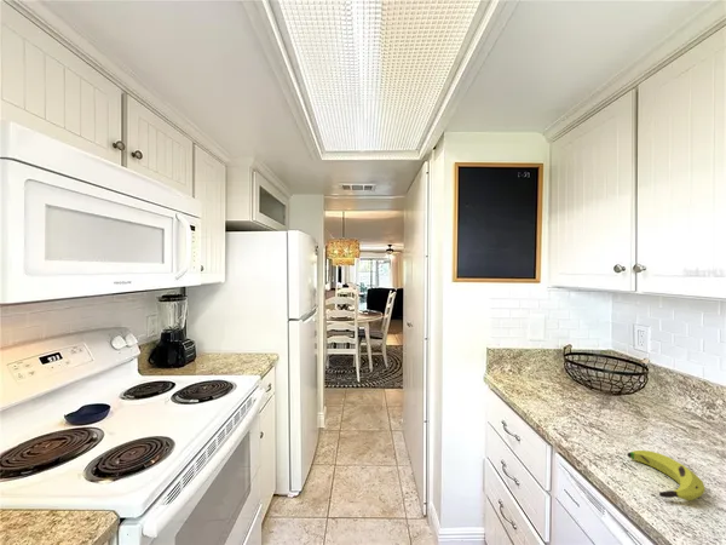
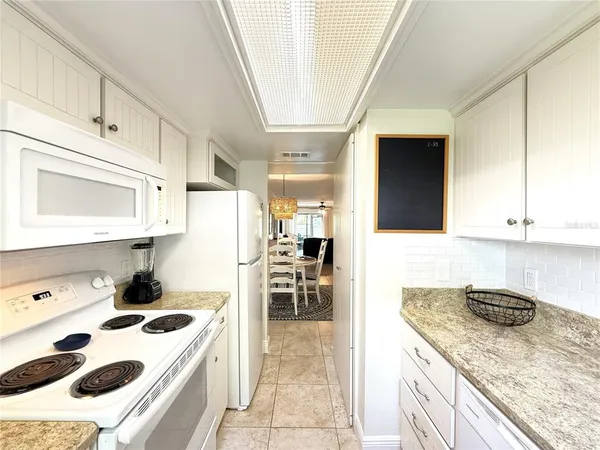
- banana (658, 469)
